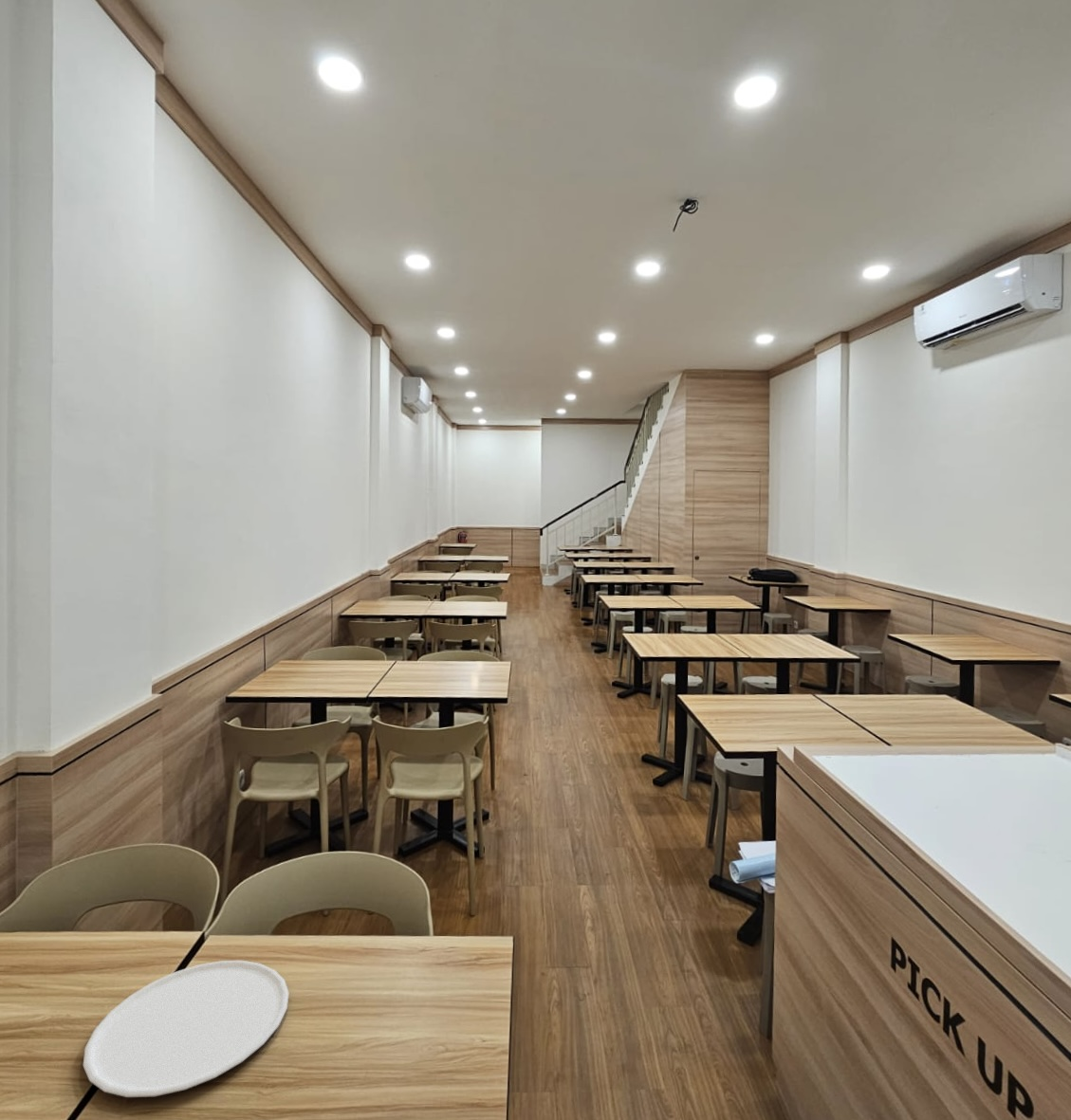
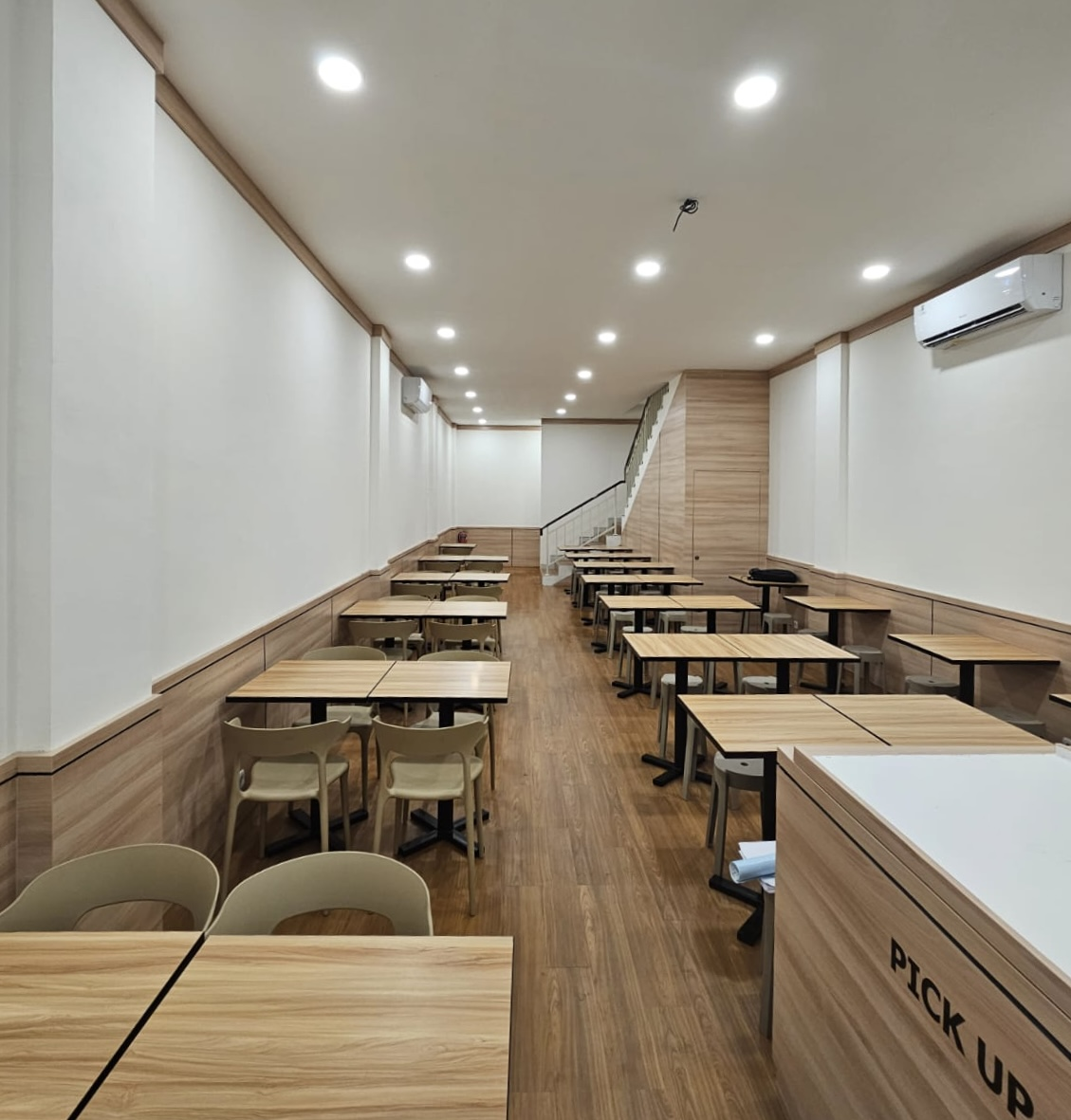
- plate (193, 1020)
